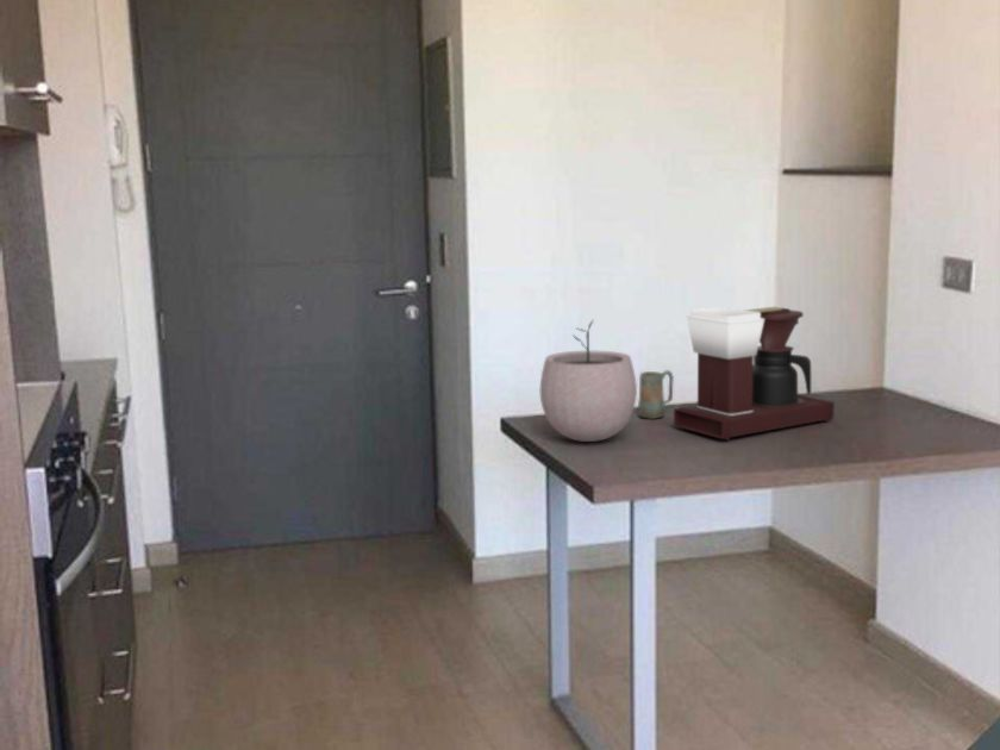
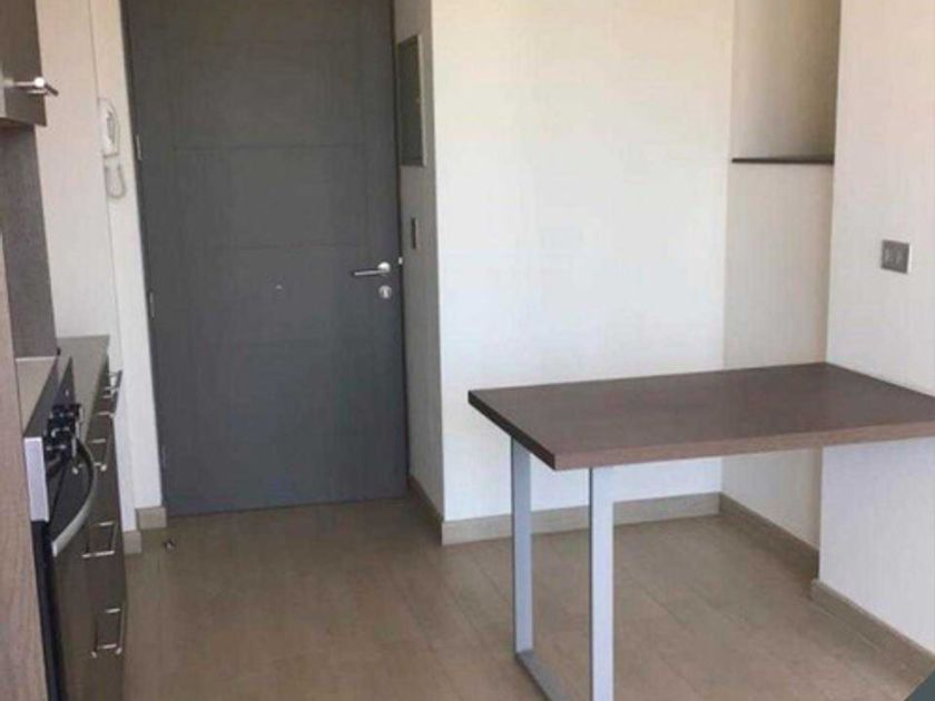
- mug (656, 393)
- plant pot (588, 380)
- coffee maker (755, 367)
